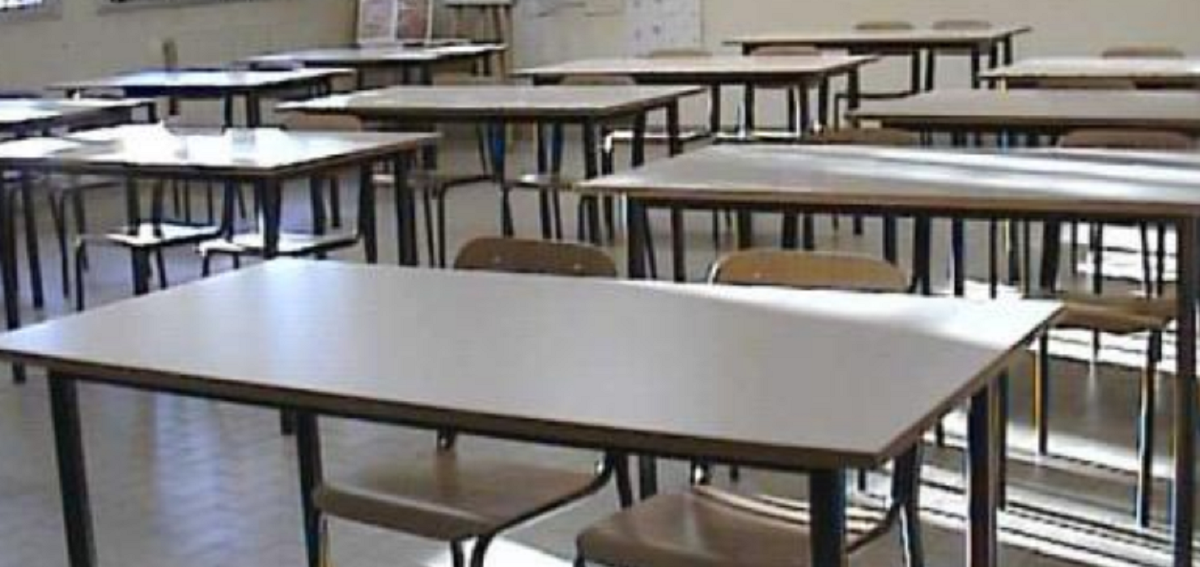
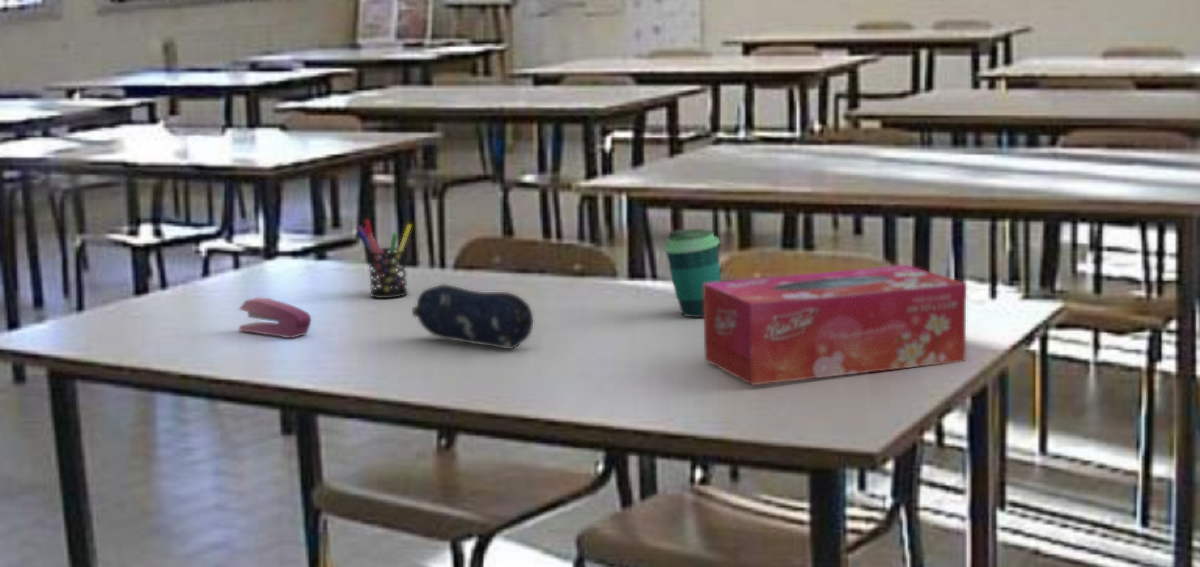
+ cup (692, 273)
+ tissue box (833, 322)
+ pencil case (474, 316)
+ stapler (274, 316)
+ pen holder (386, 257)
